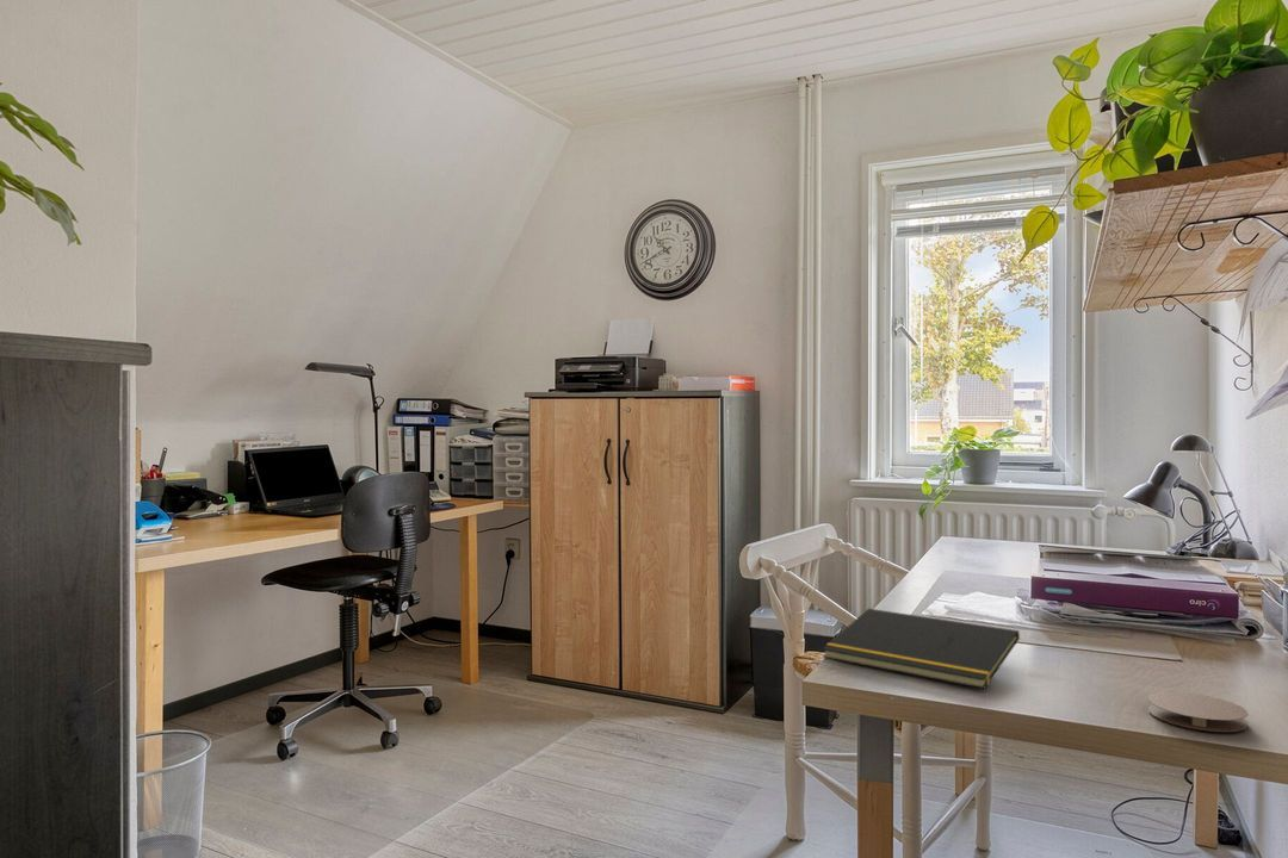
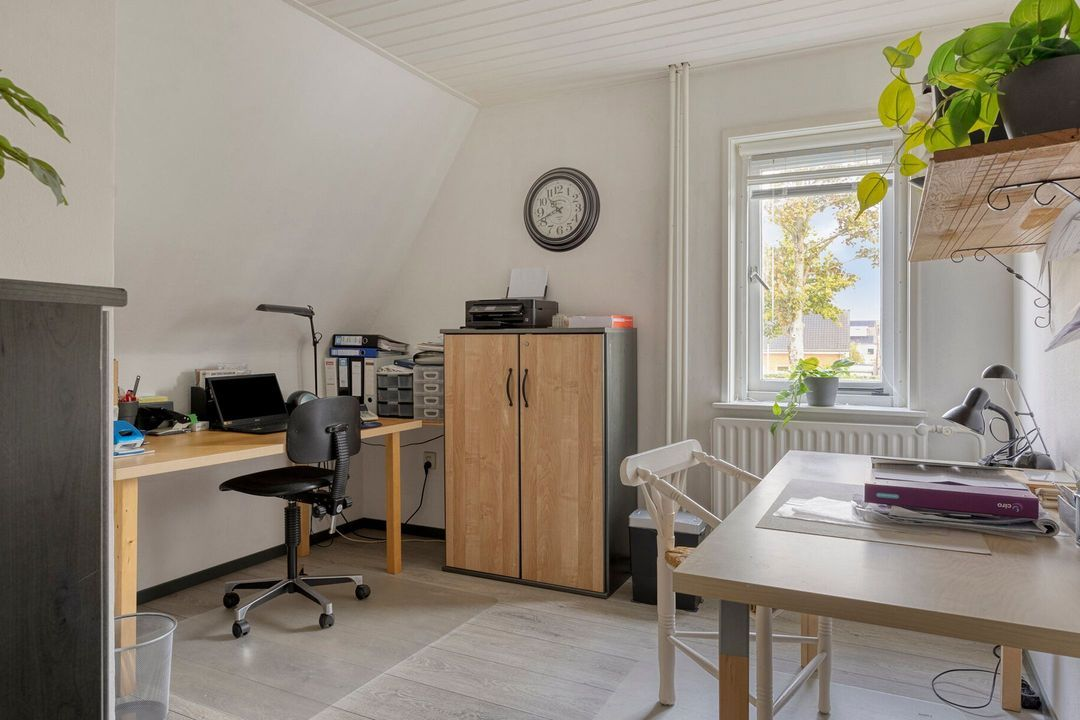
- coaster (1196, 710)
- notepad (919, 644)
